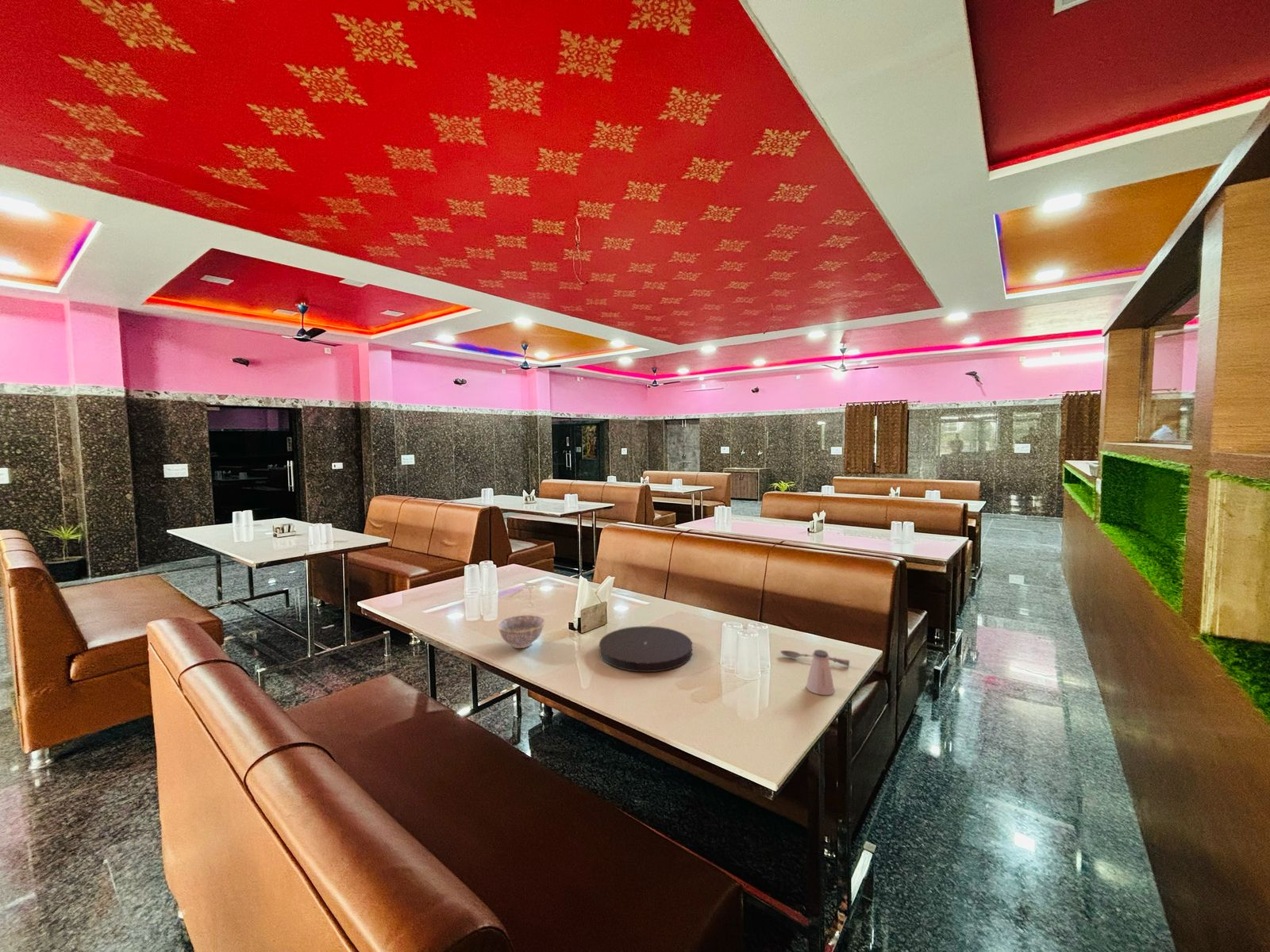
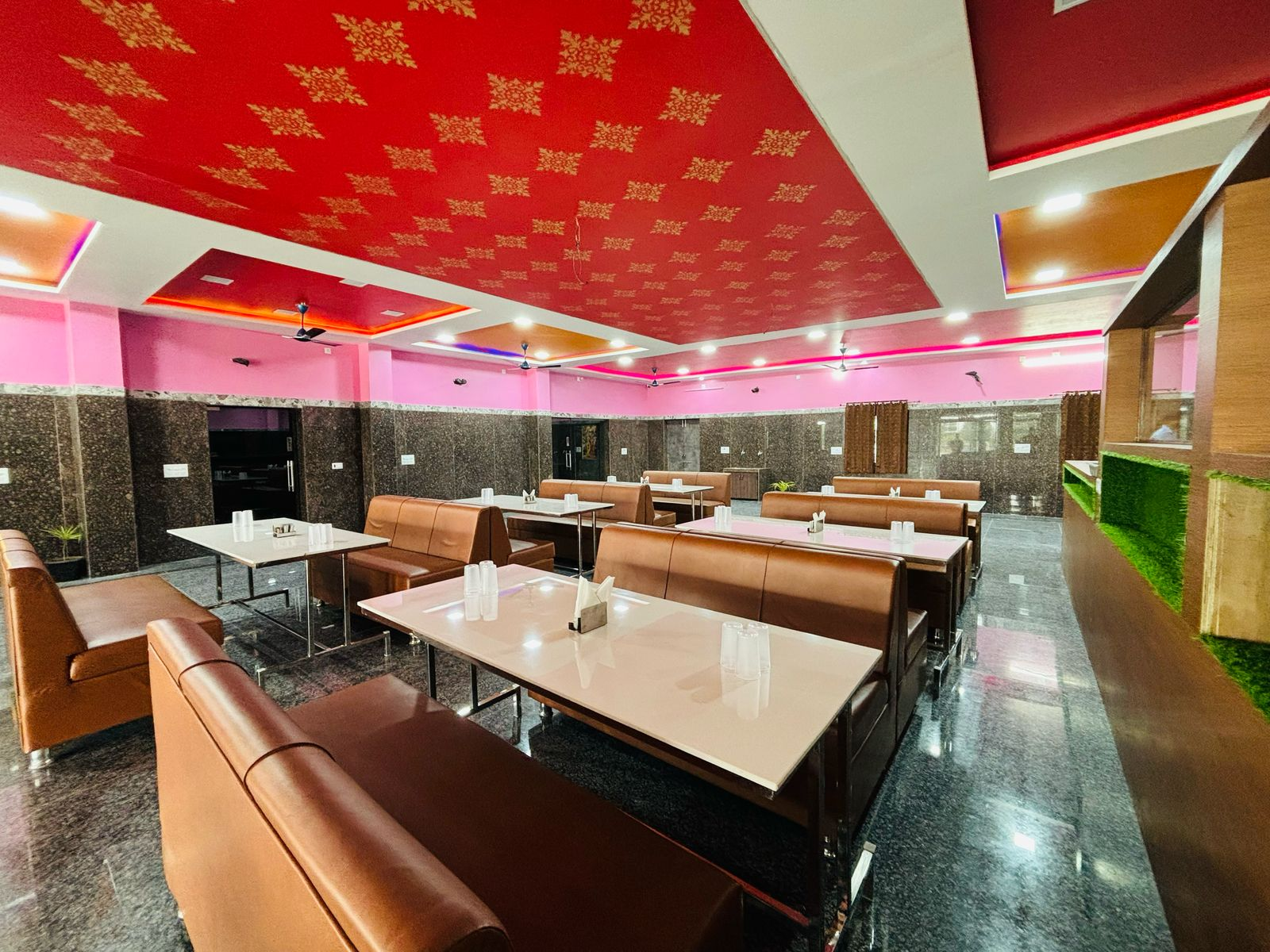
- bowl (521, 633)
- soupspoon (812, 656)
- plate (645, 647)
- saltshaker (820, 670)
